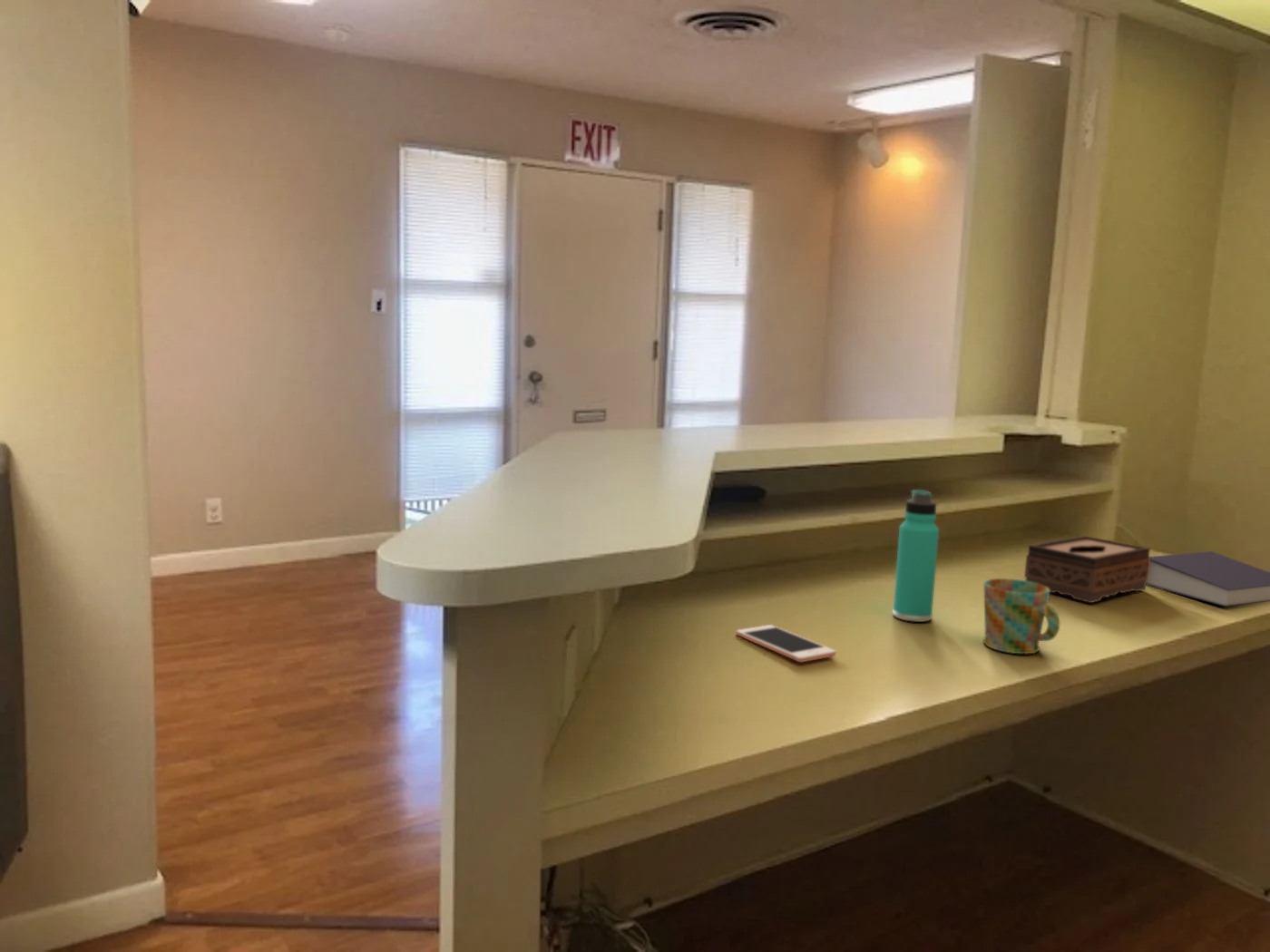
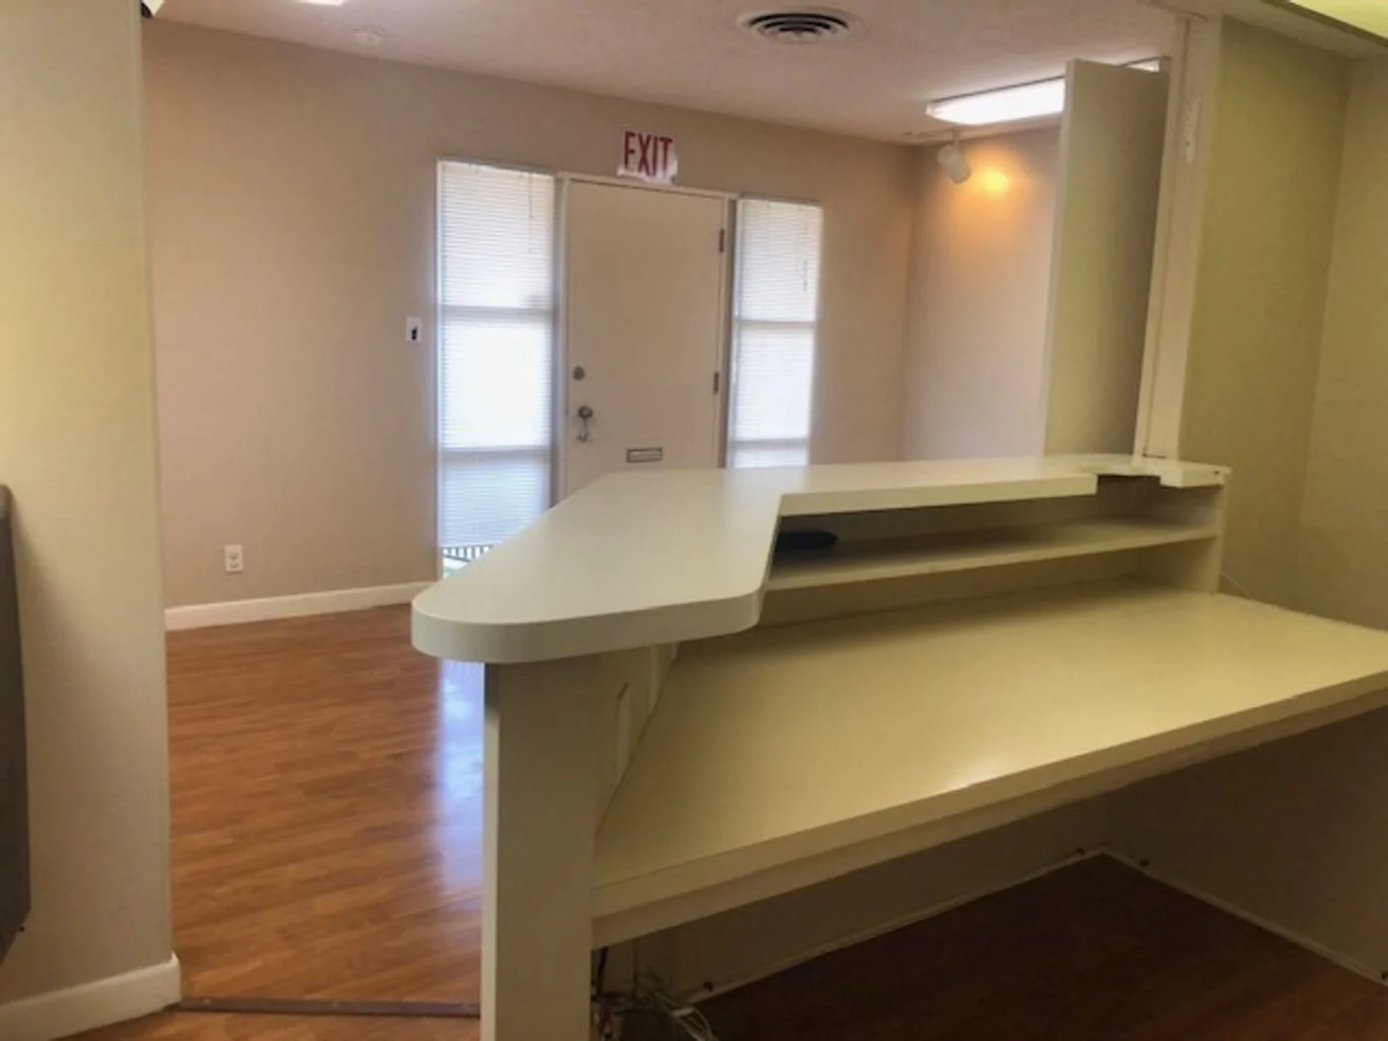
- mug (1021, 617)
- book (1217, 577)
- cell phone (784, 642)
- tissue box (1087, 567)
- thermos bottle (917, 554)
